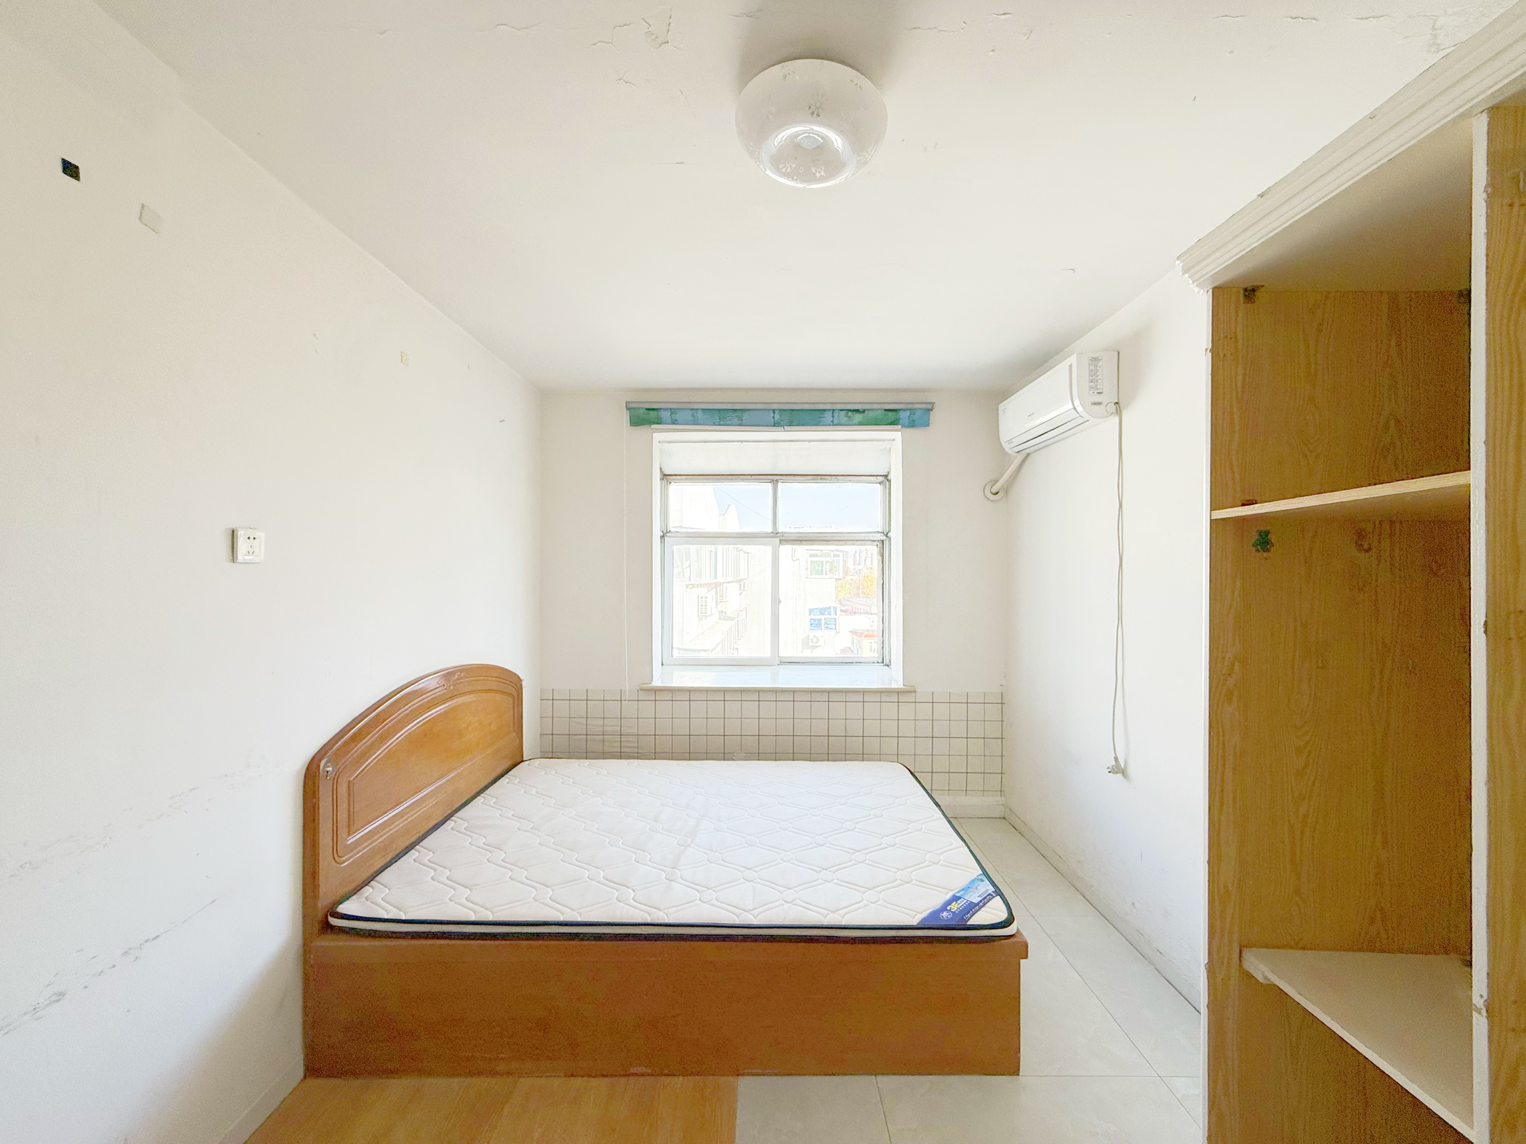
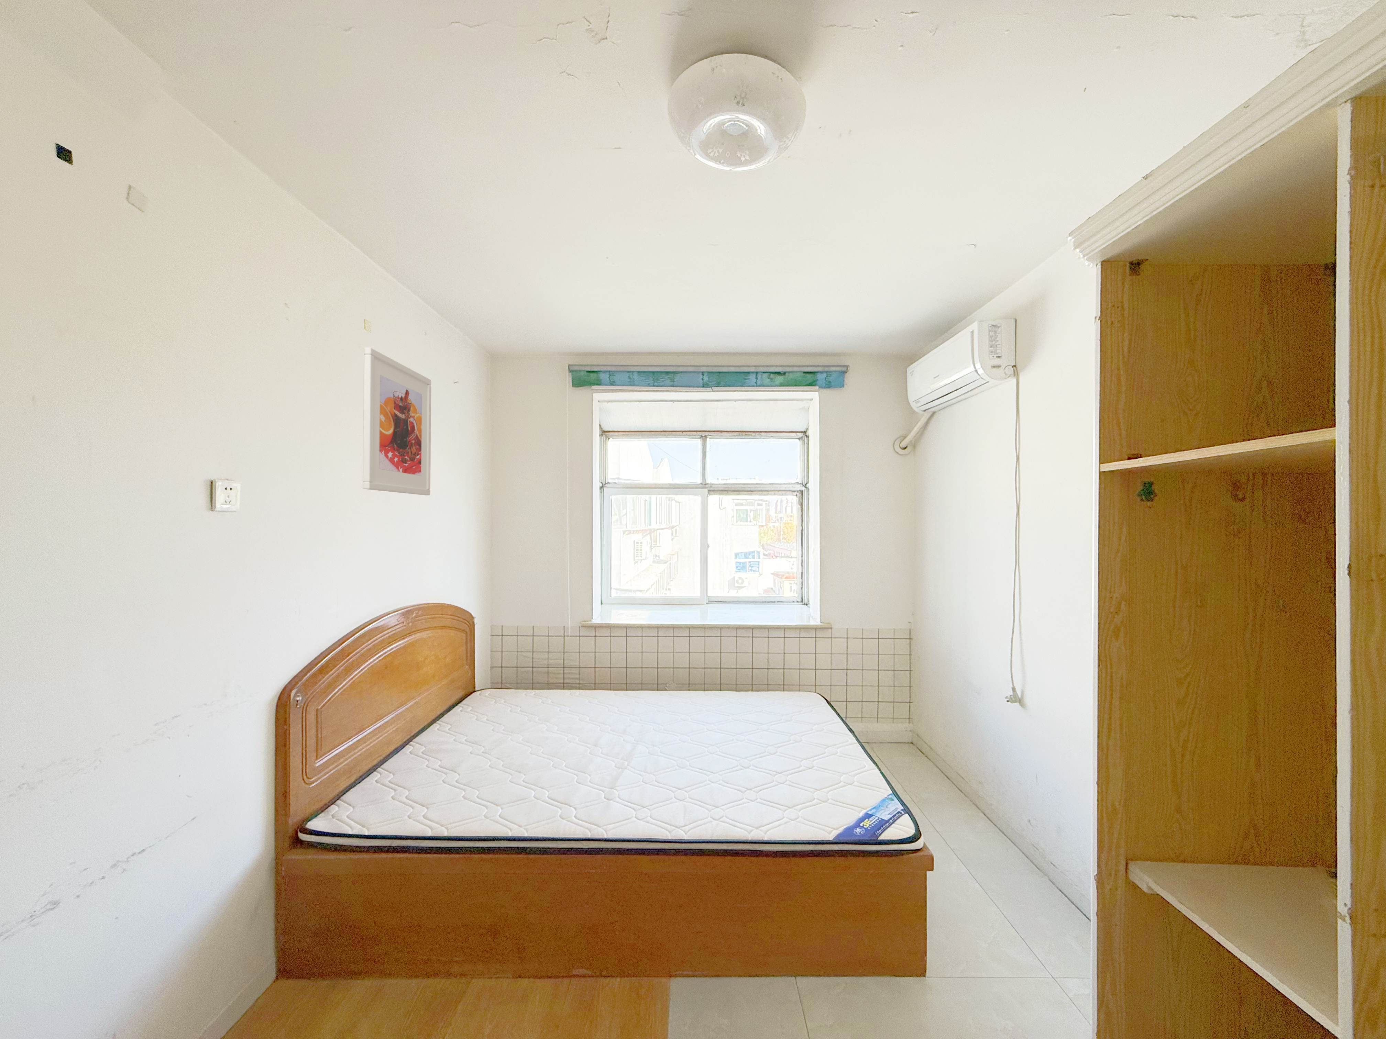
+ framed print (401, 429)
